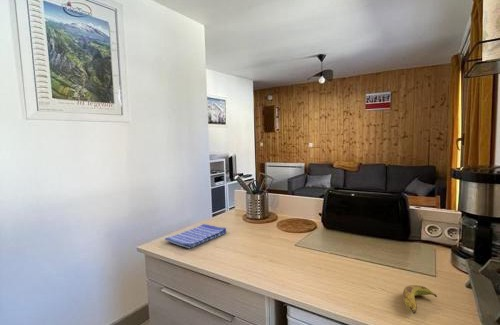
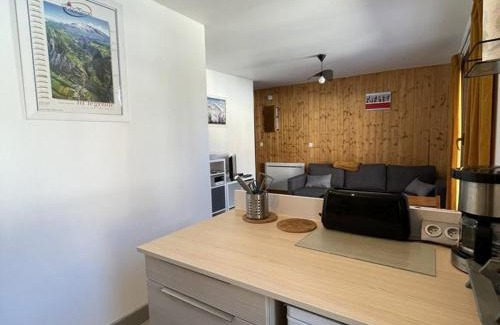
- banana (414, 298)
- dish towel (197, 234)
